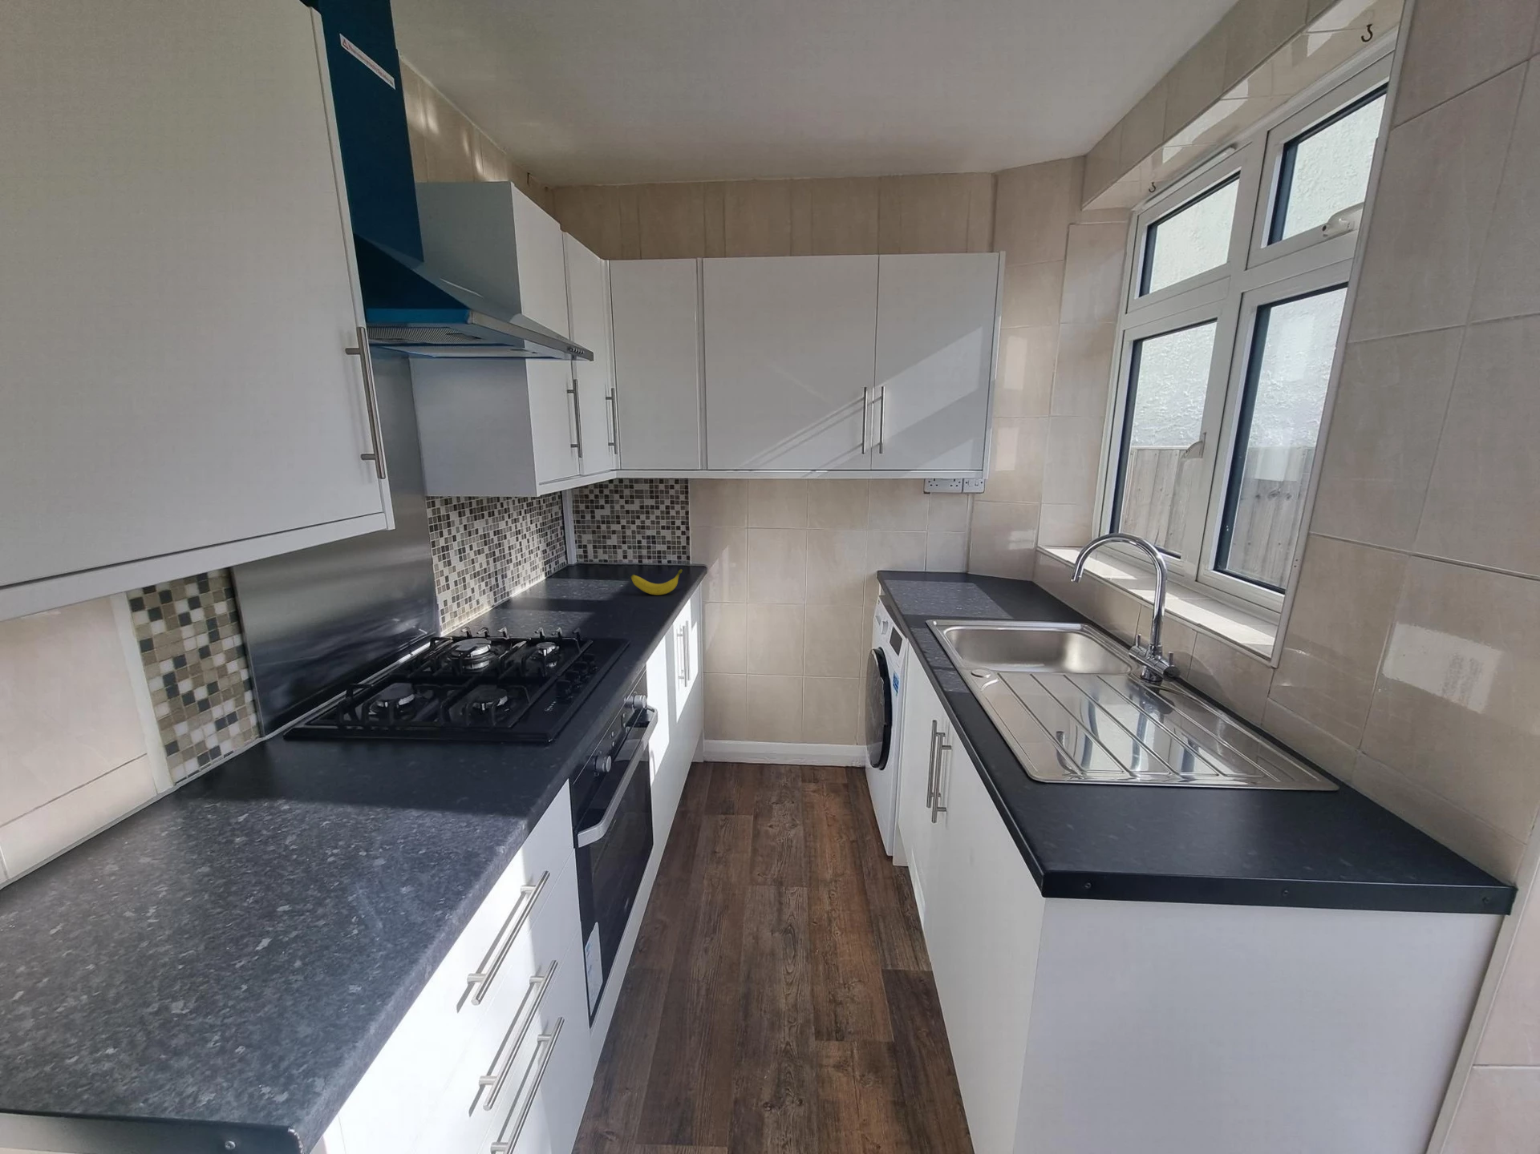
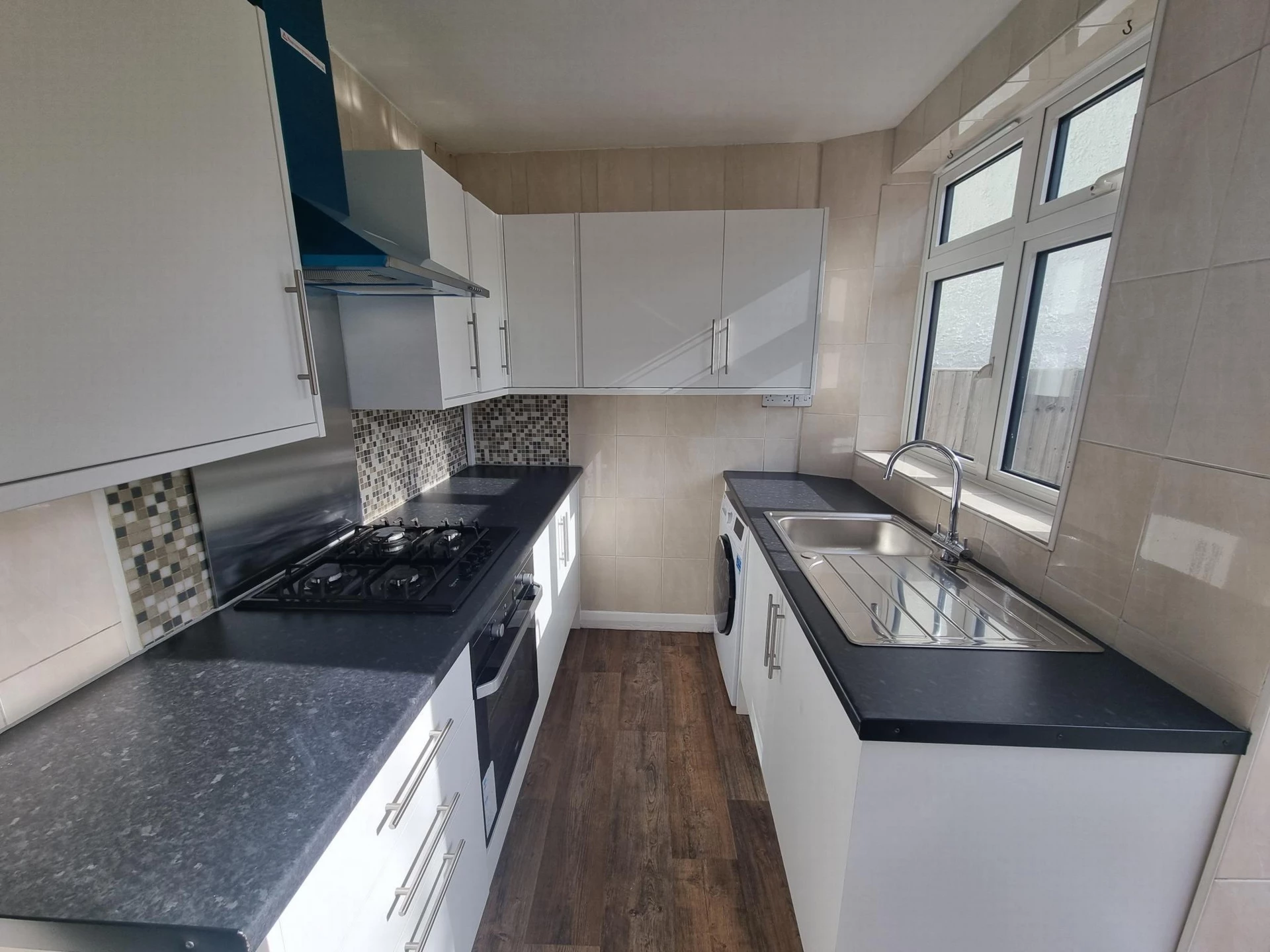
- banana (656, 583)
